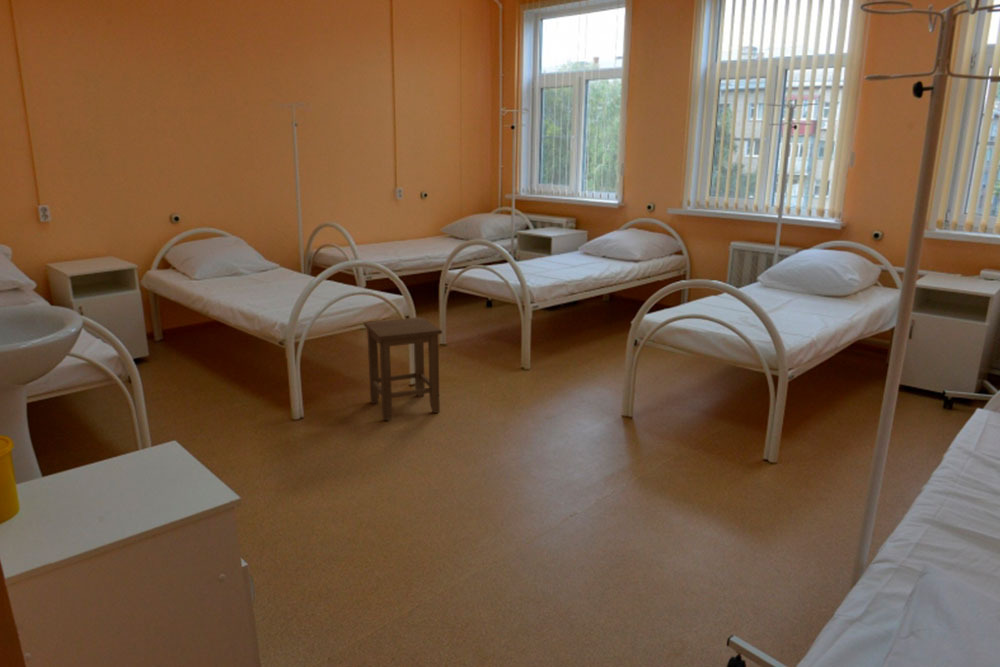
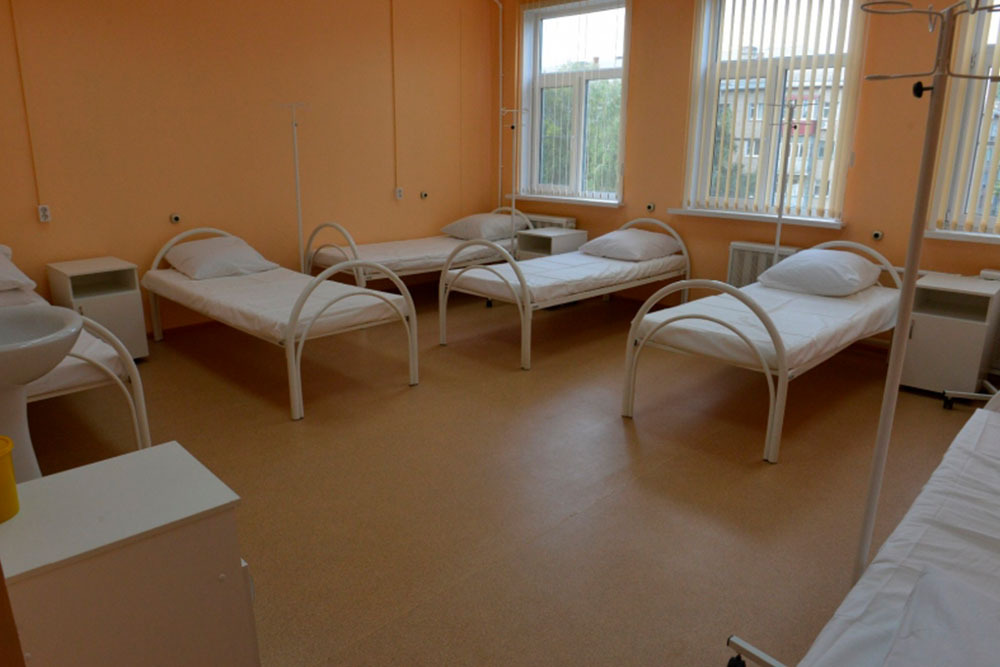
- stool (403, 374)
